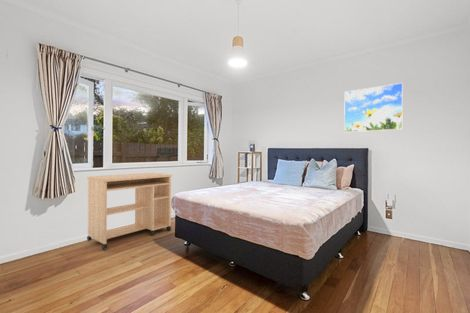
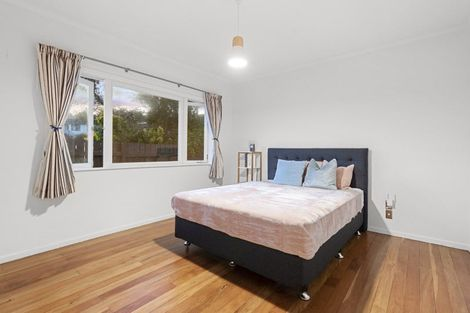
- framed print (371, 109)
- desk (132, 205)
